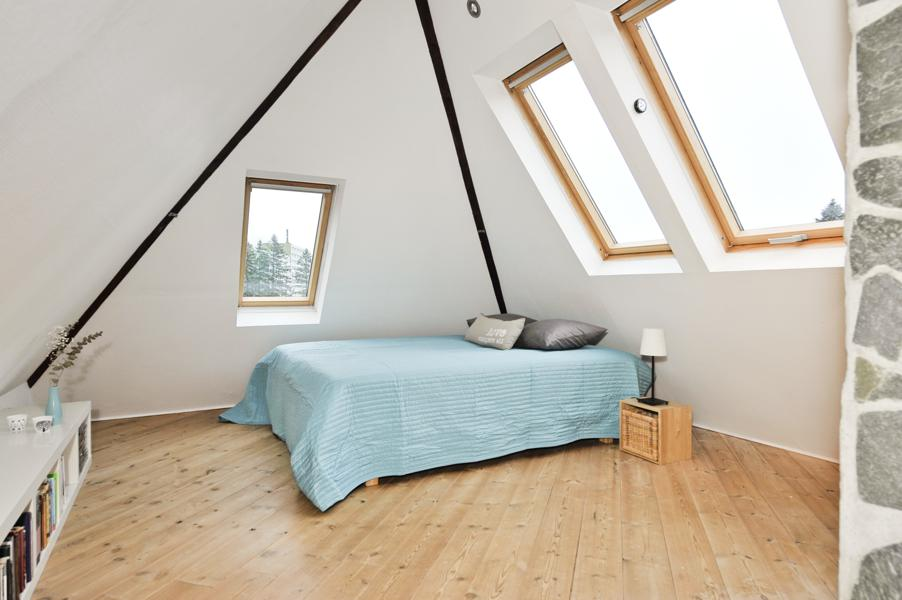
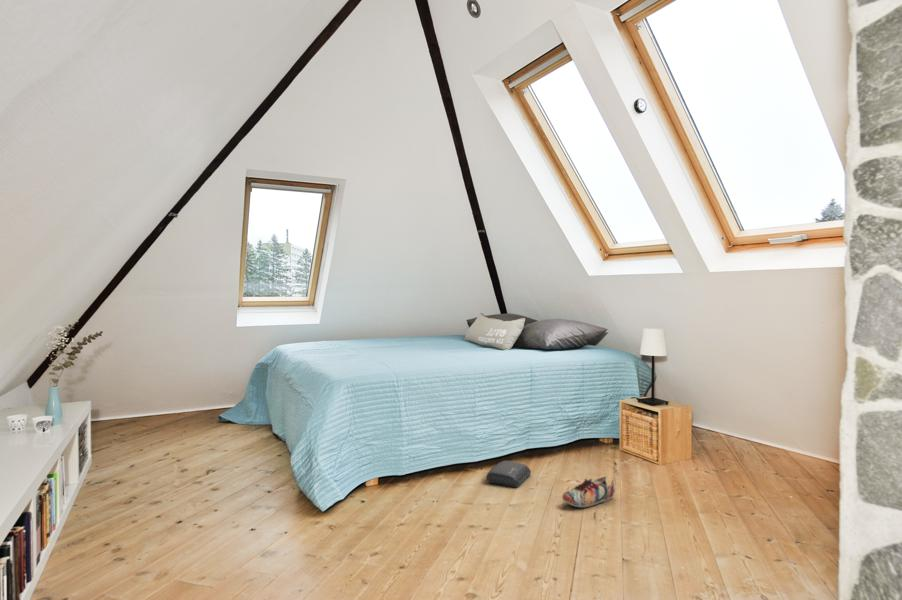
+ bag (509, 472)
+ shoe (589, 490)
